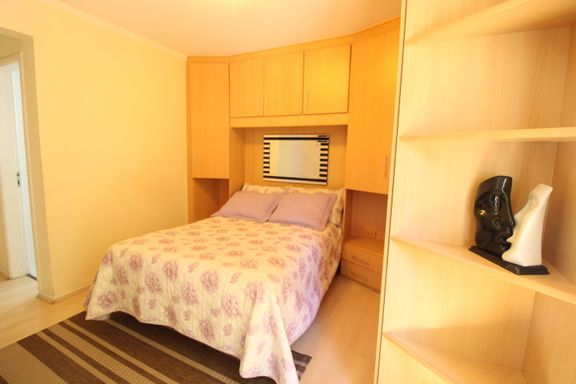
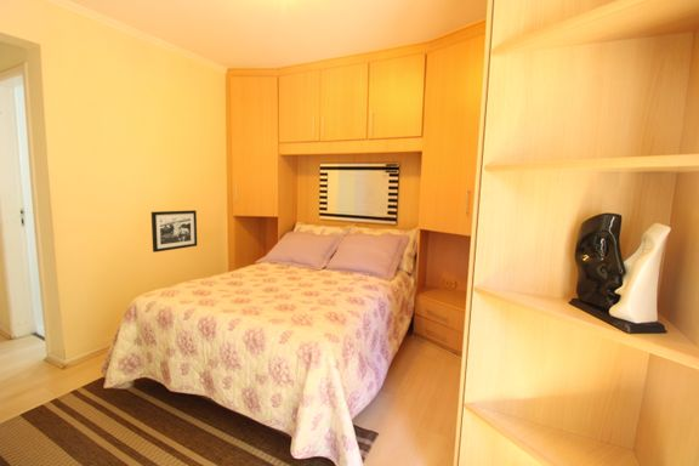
+ picture frame (175, 229)
